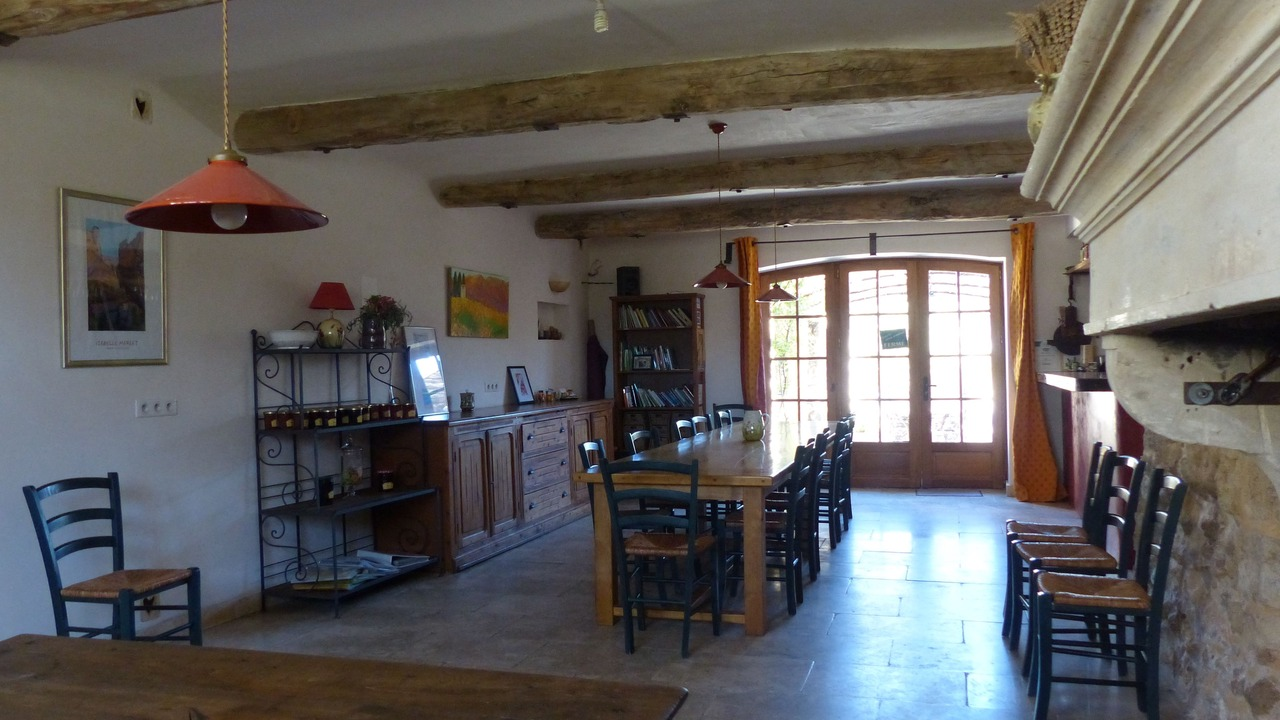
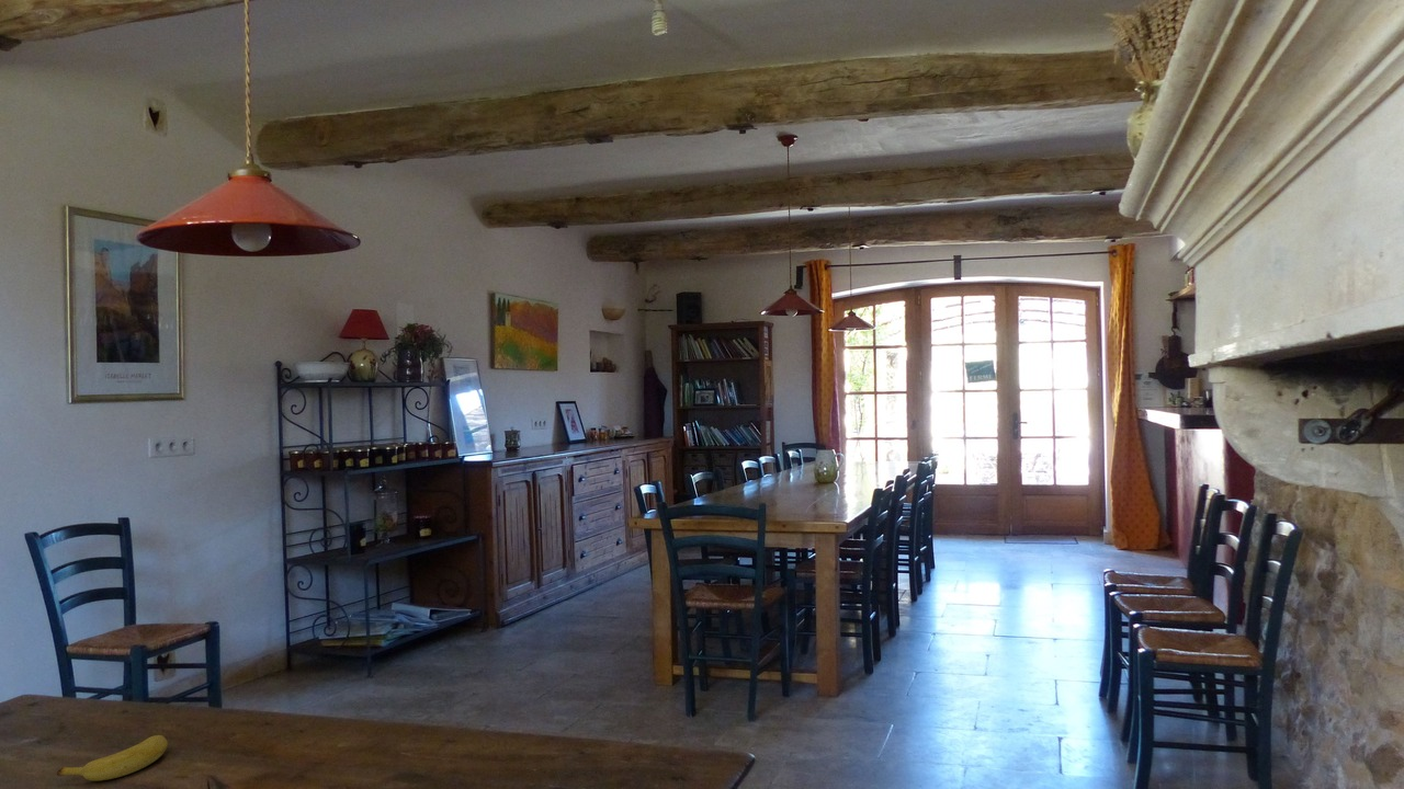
+ banana (123, 756)
